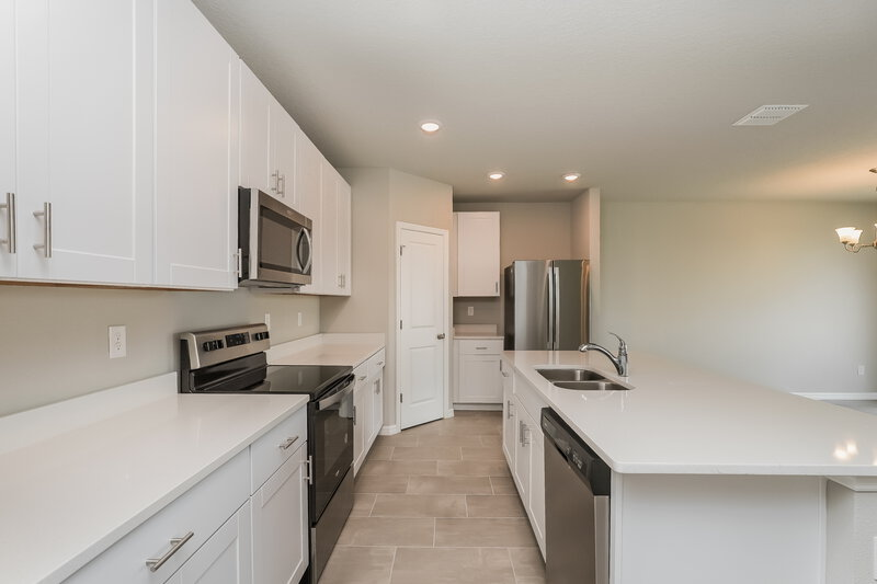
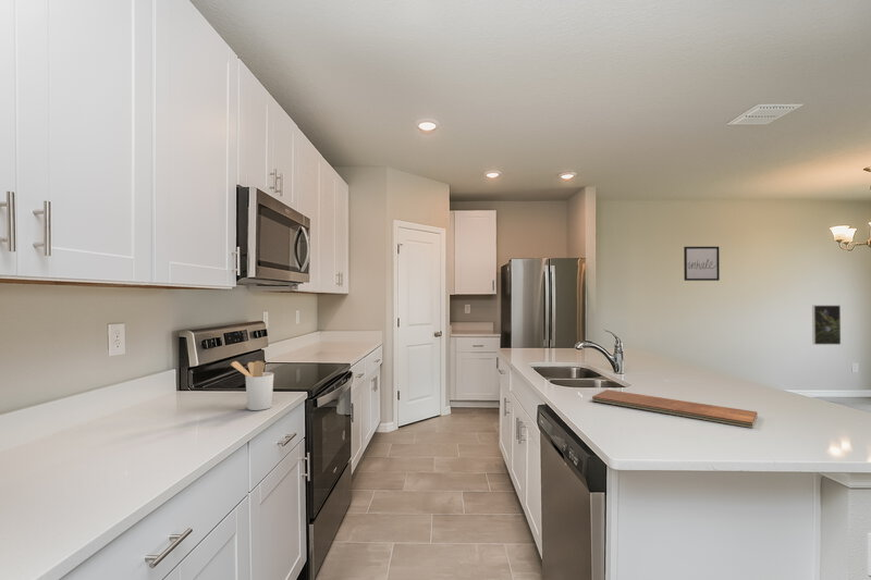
+ utensil holder (252, 383)
+ wall art (701, 263)
+ chopping board (668, 405)
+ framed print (826, 324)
